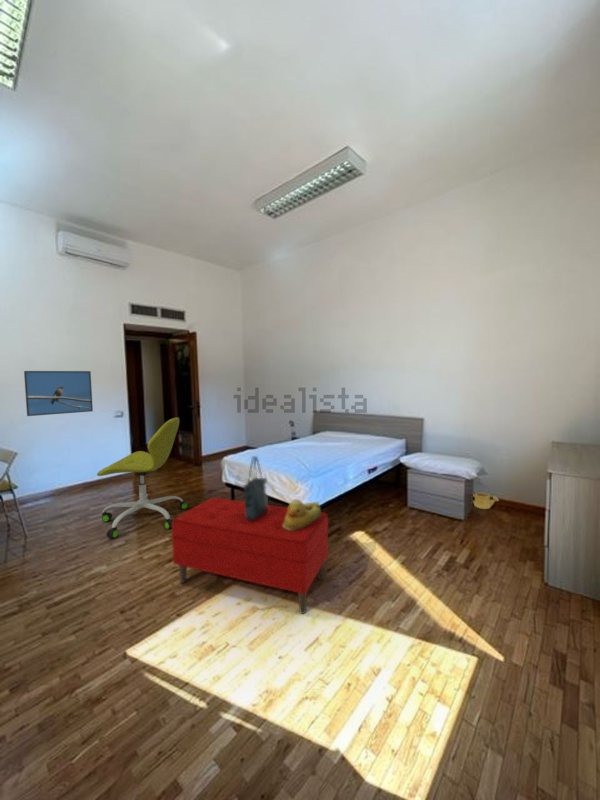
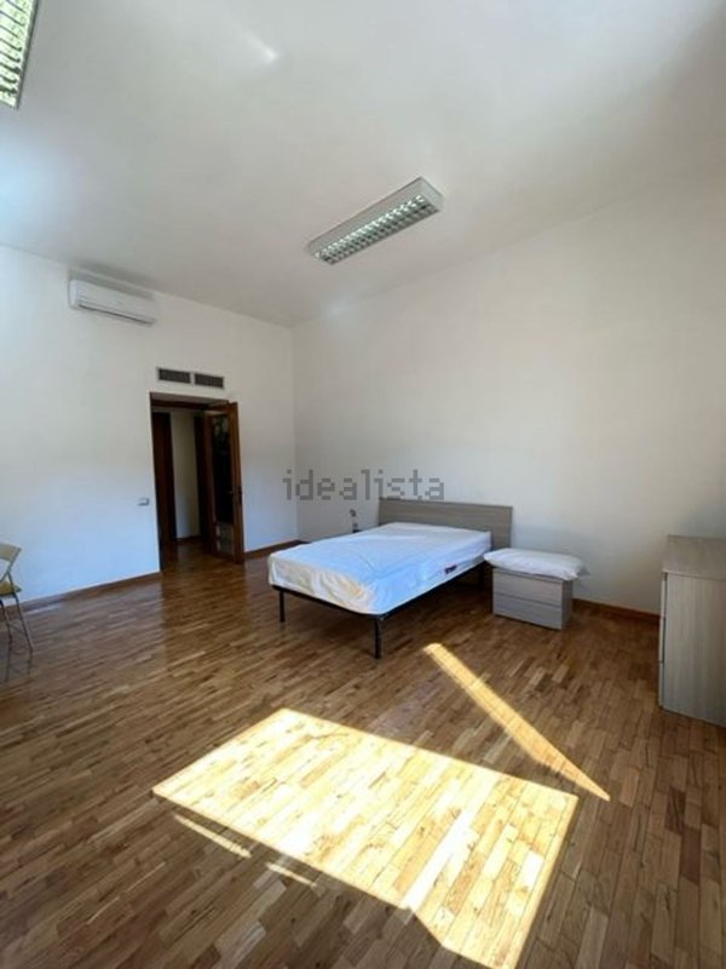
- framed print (60, 392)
- office chair (144, 469)
- watering can (483, 500)
- tote bag (257, 486)
- bench (251, 548)
- rubber duck (302, 508)
